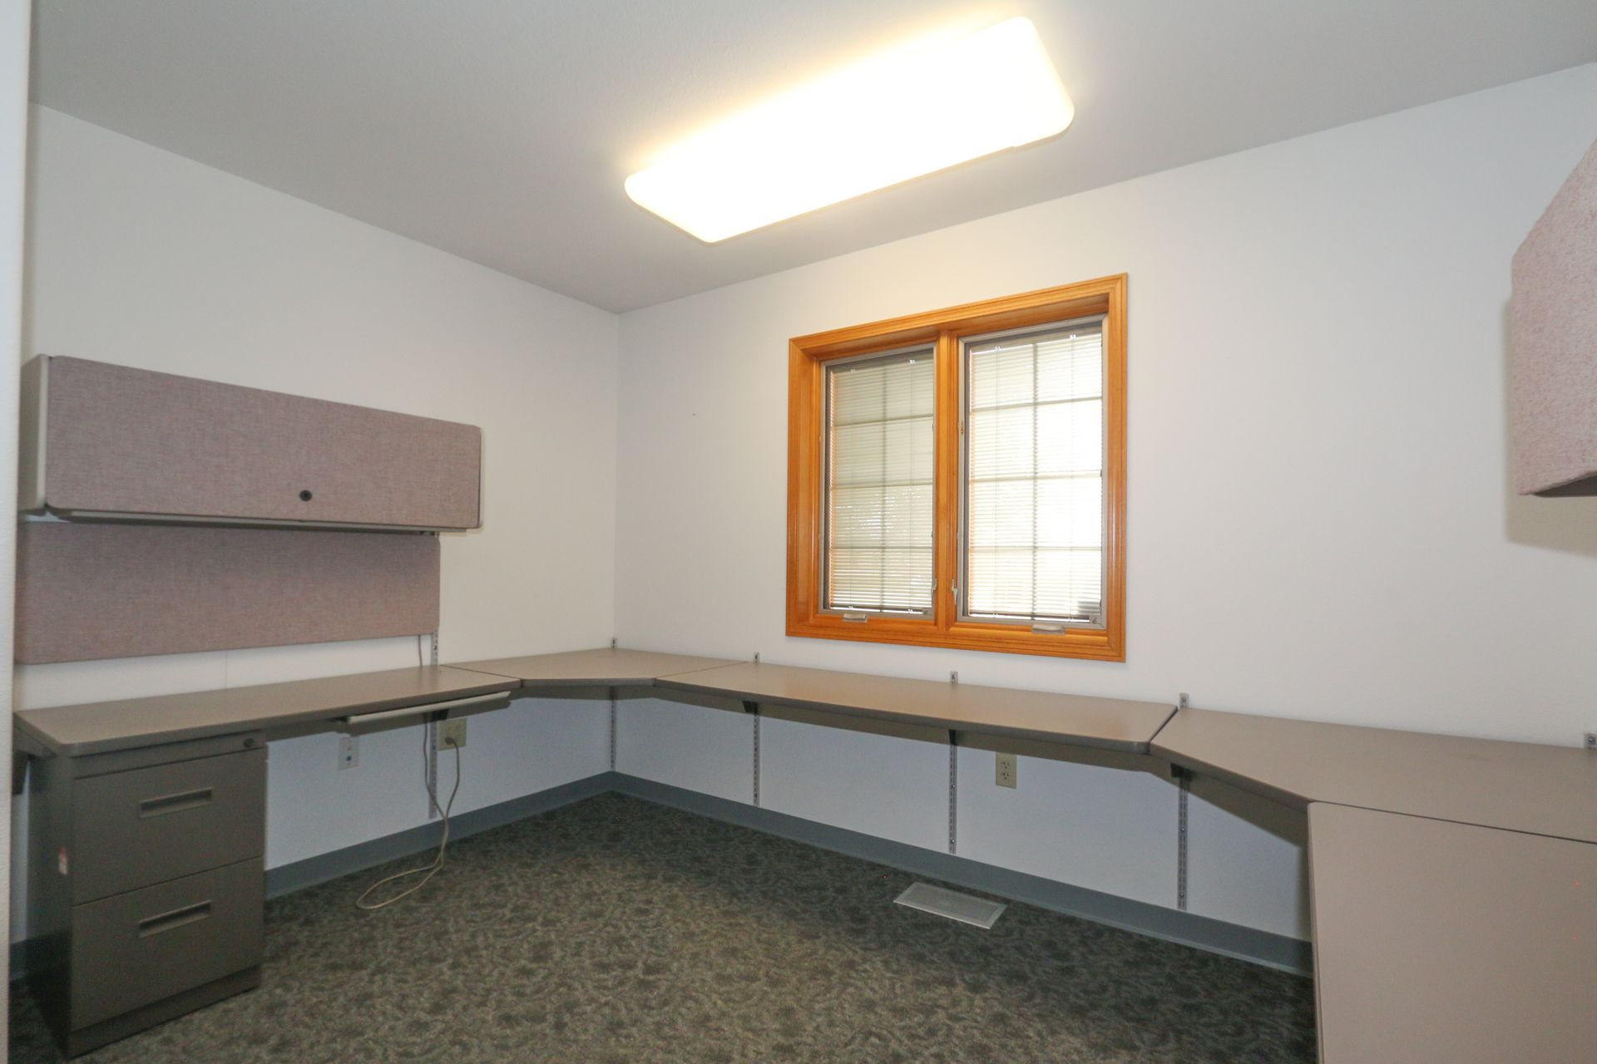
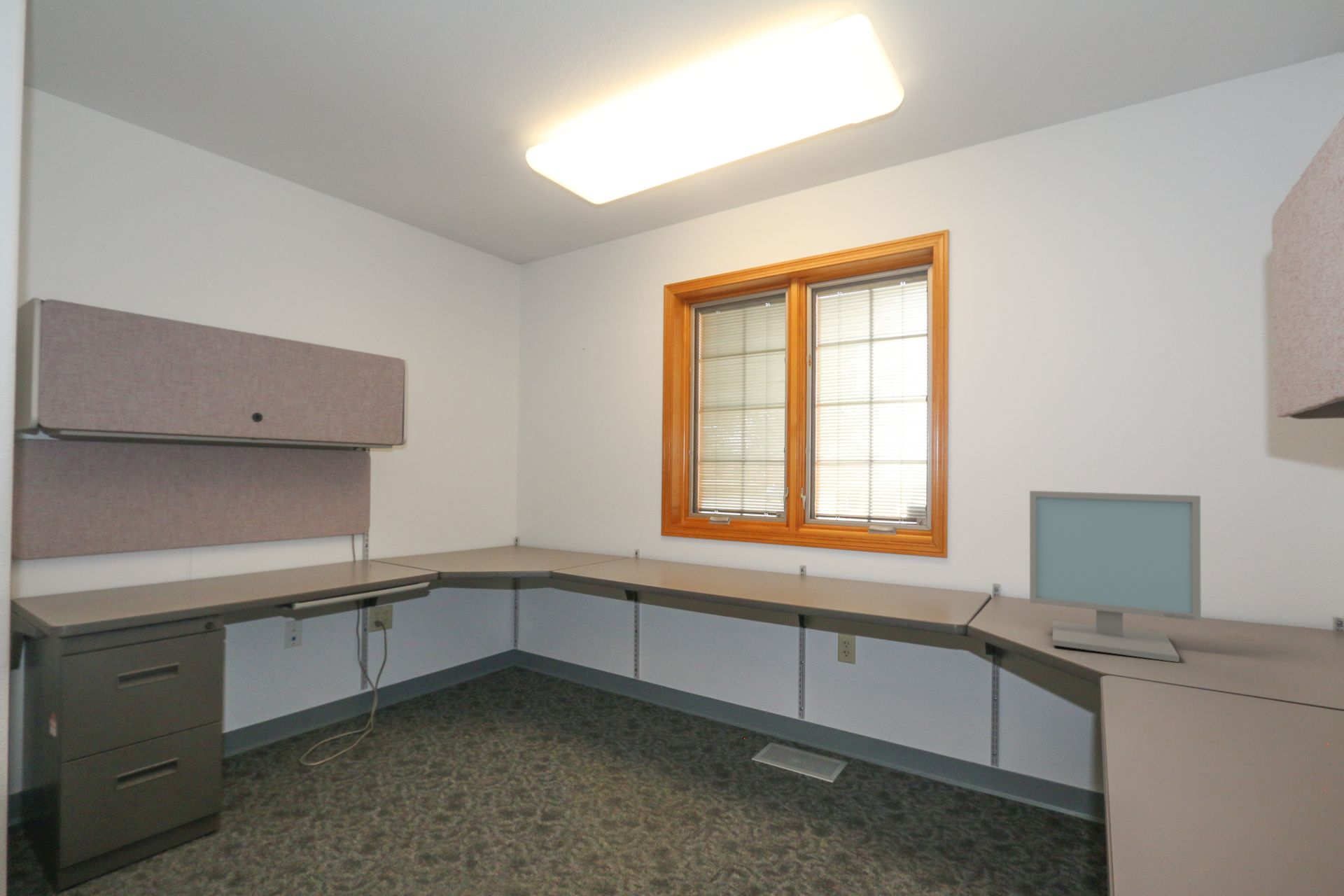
+ computer monitor (1110, 567)
